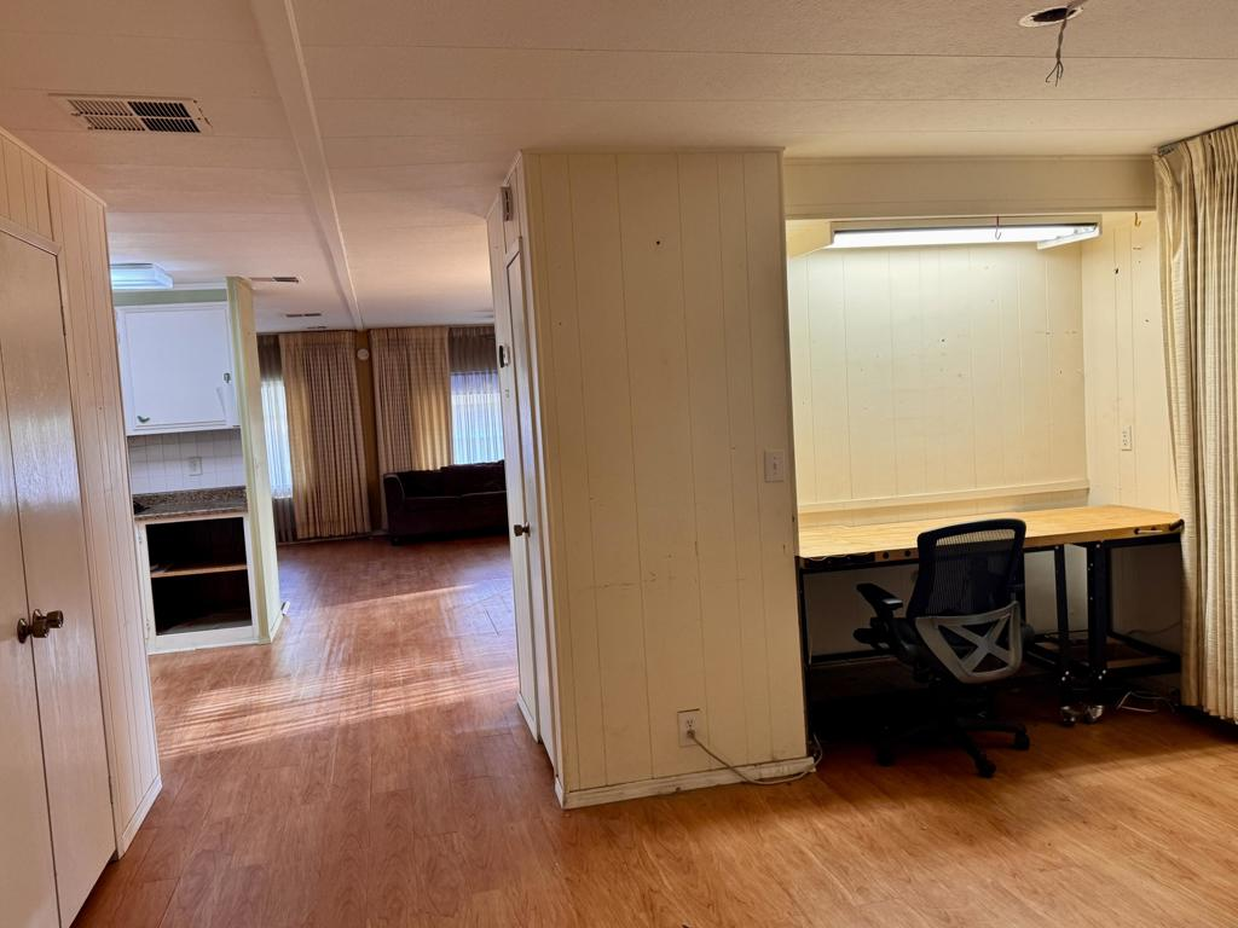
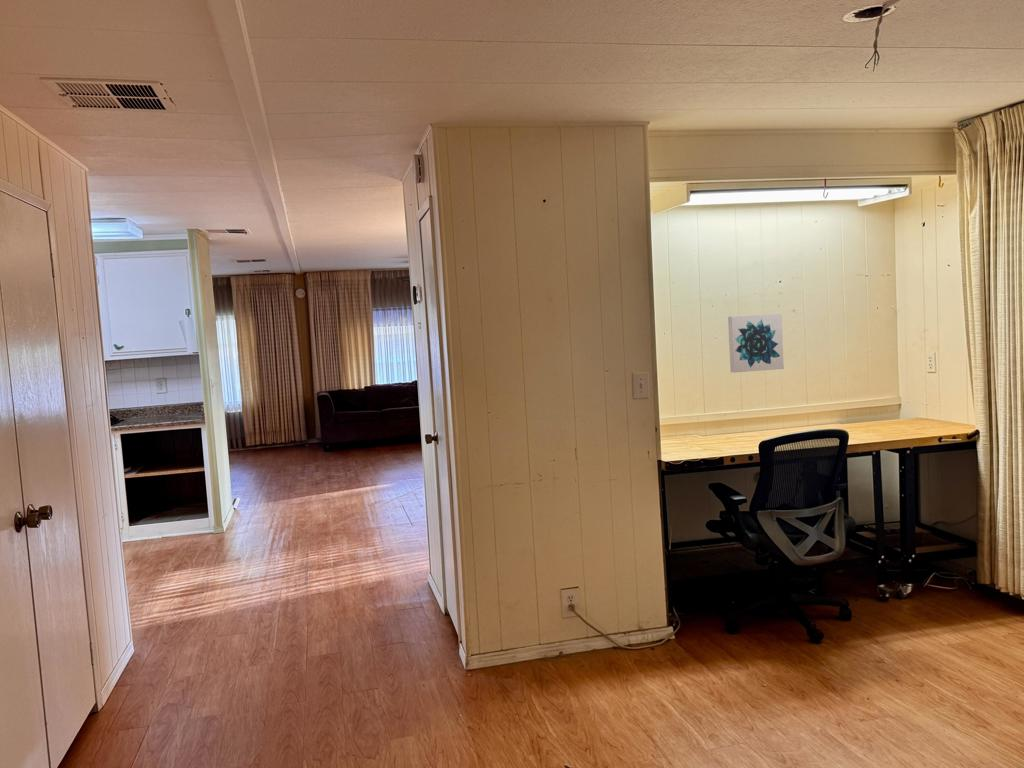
+ wall art (756, 342)
